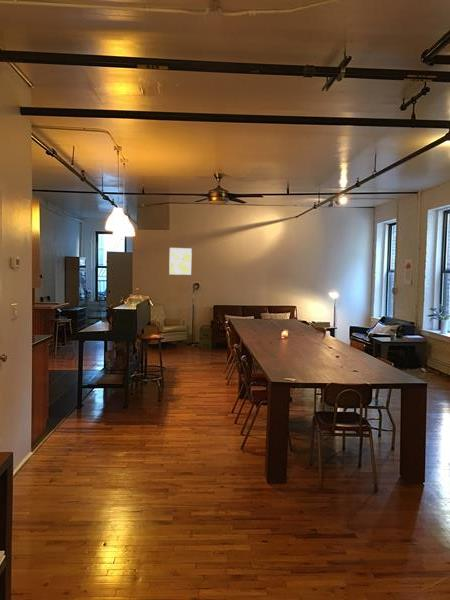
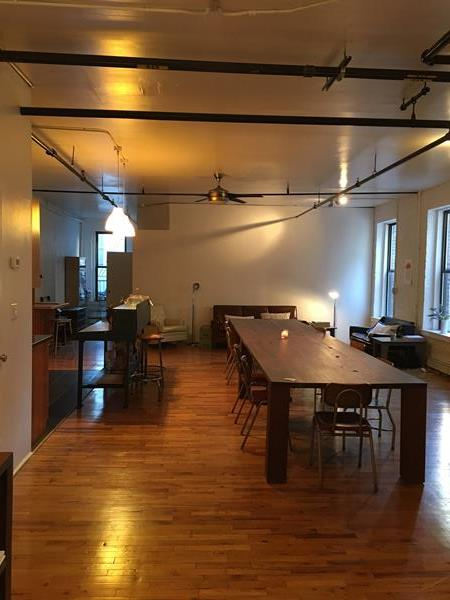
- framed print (180, 261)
